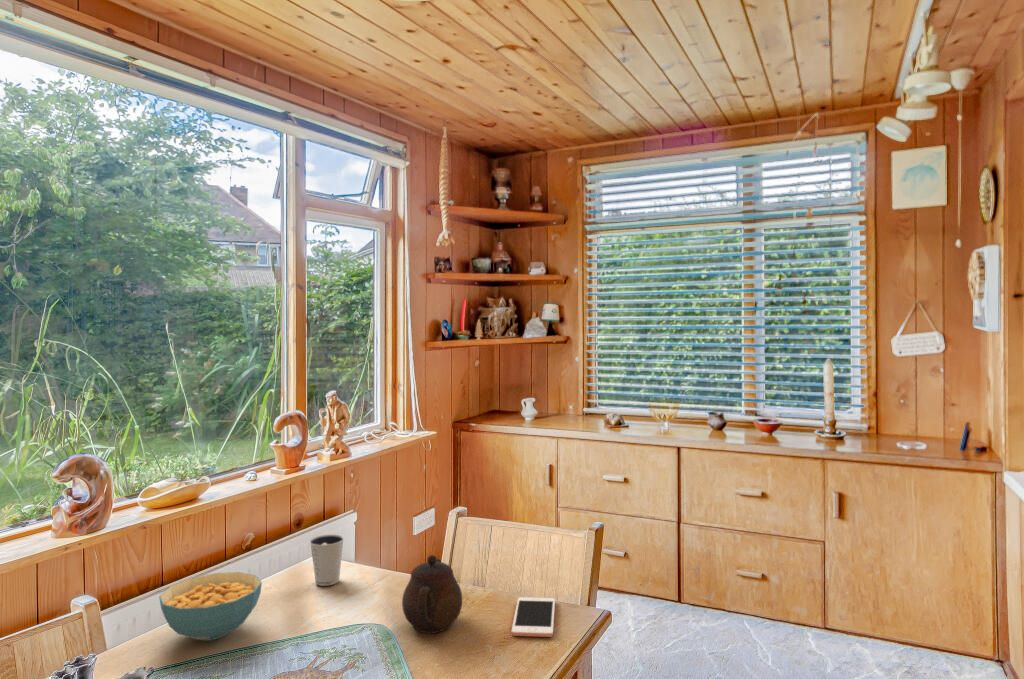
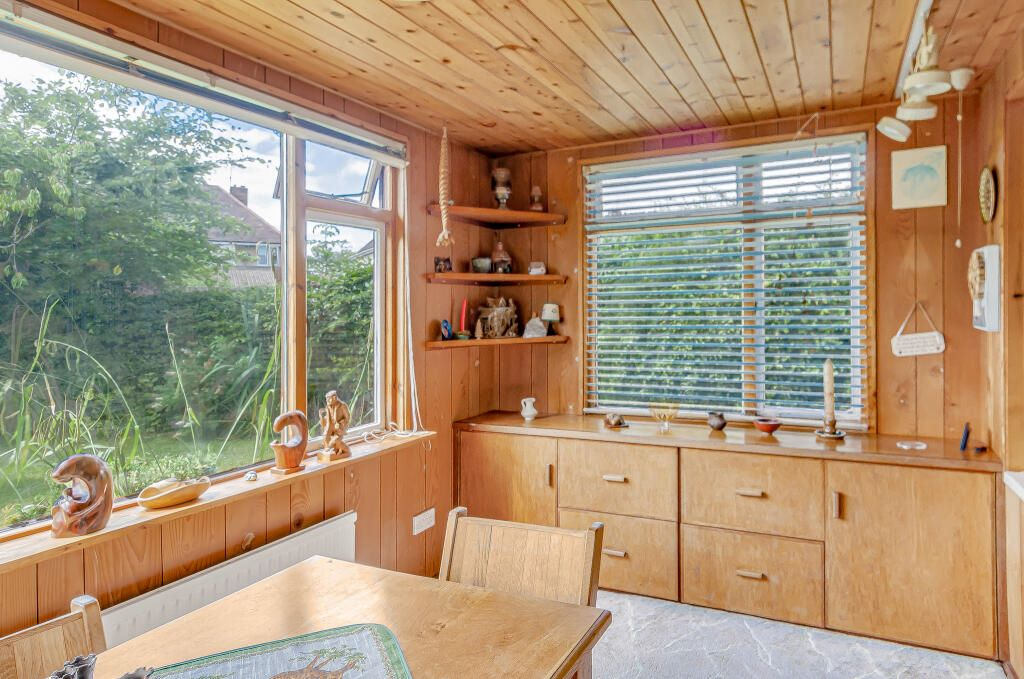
- teapot (431, 591)
- cell phone (534, 615)
- dixie cup (327, 560)
- cereal bowl (212, 611)
